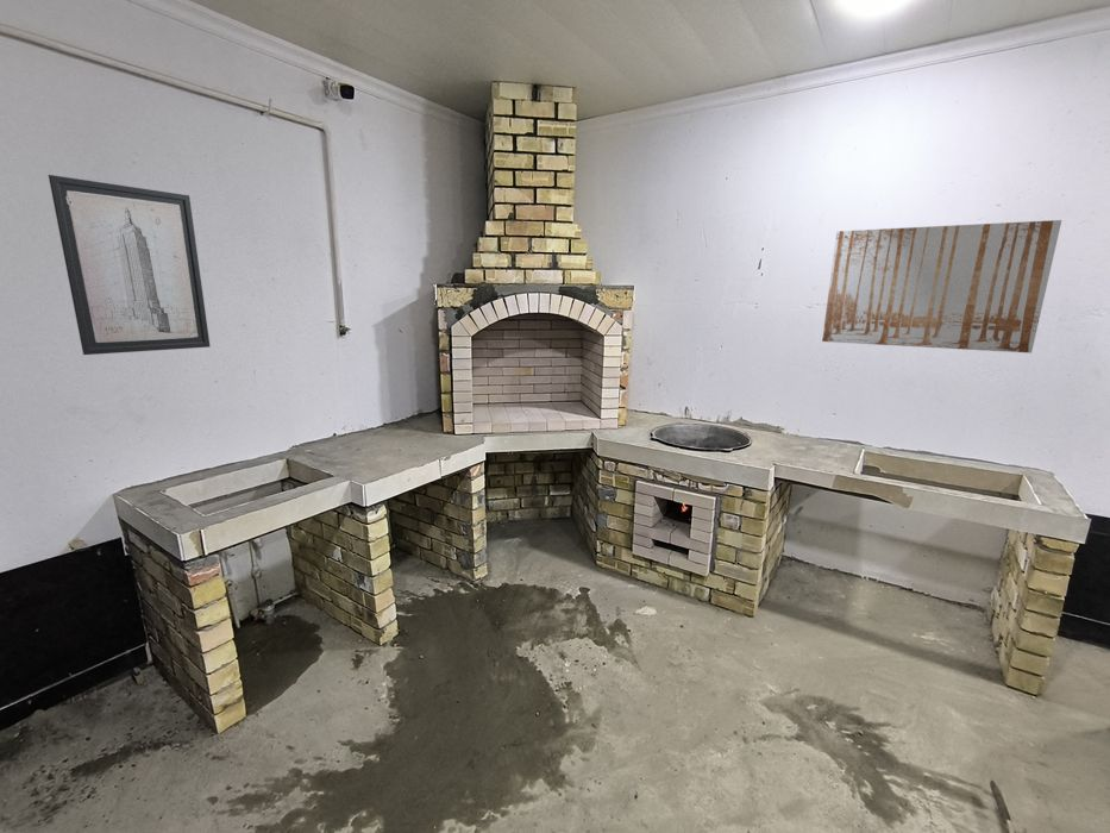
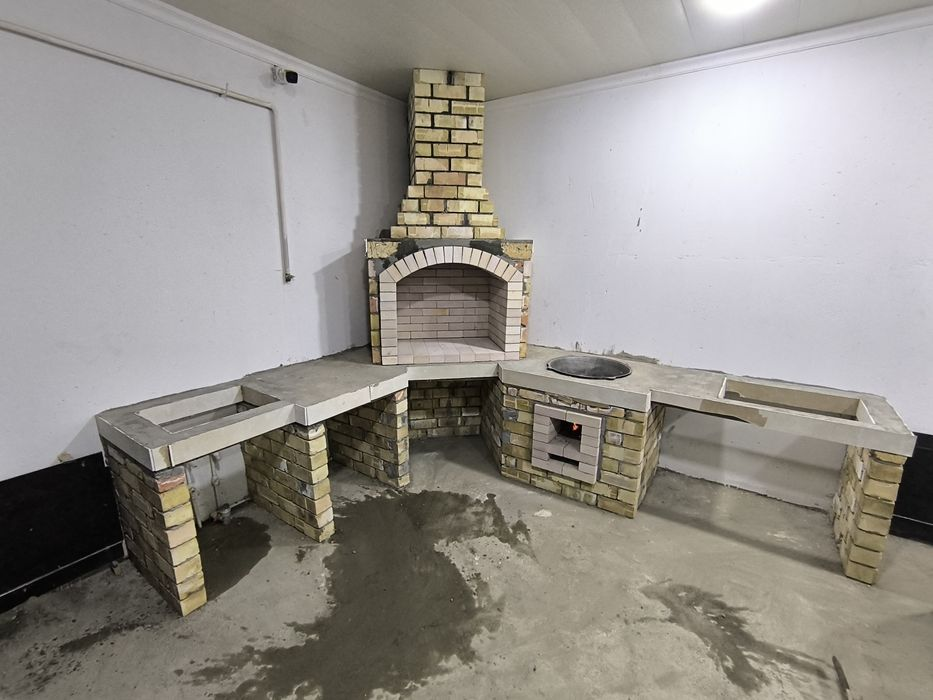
- wall art (927, 288)
- wall art (138, 270)
